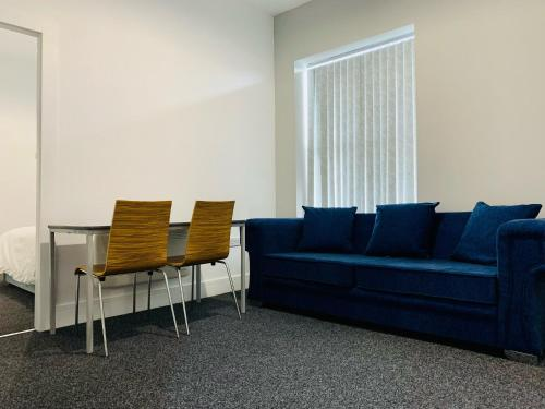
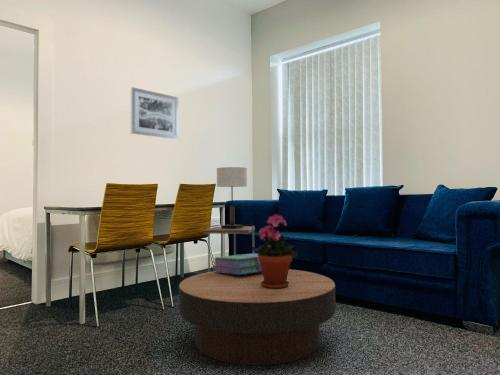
+ stack of books (246, 264)
+ wall art (155, 114)
+ side table (234, 254)
+ potted plant (274, 249)
+ coffee table (257, 310)
+ table lamp (232, 197)
